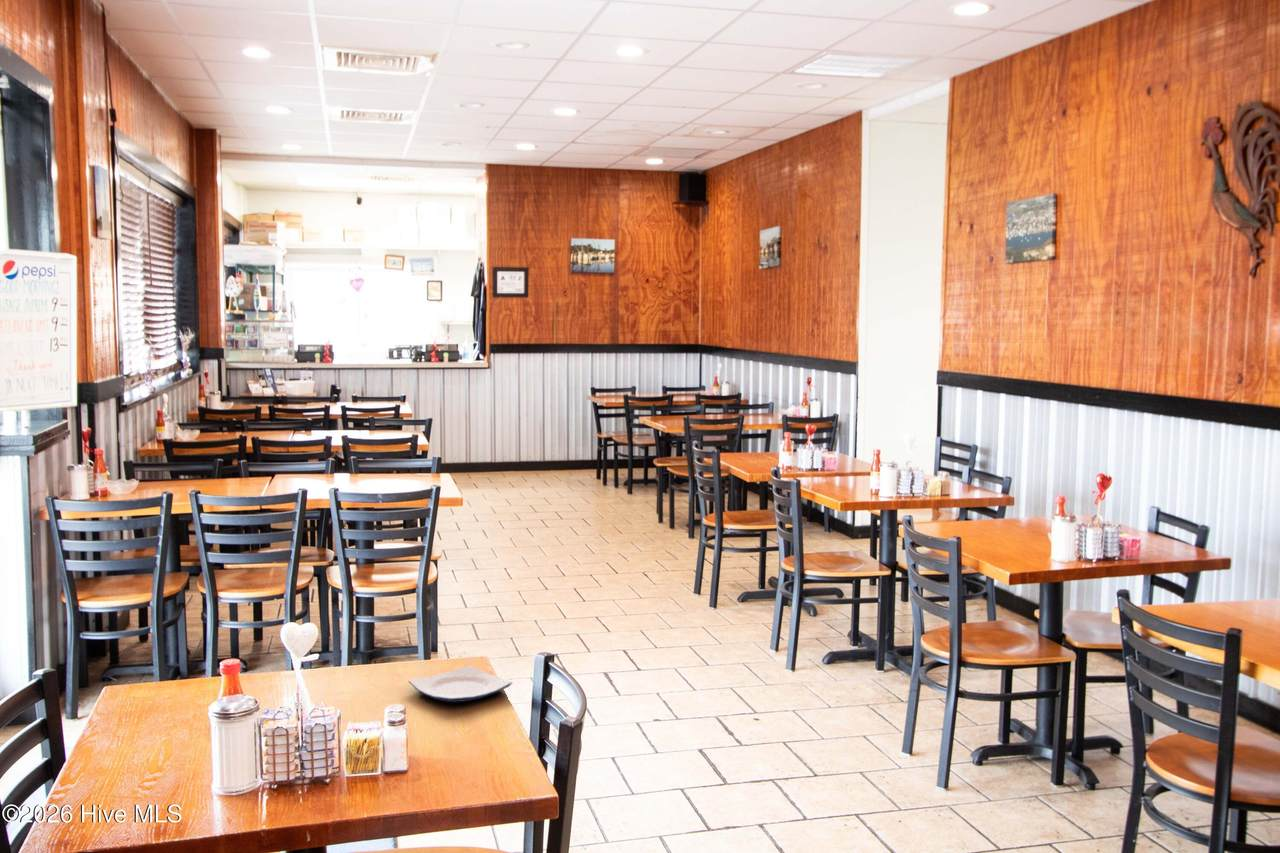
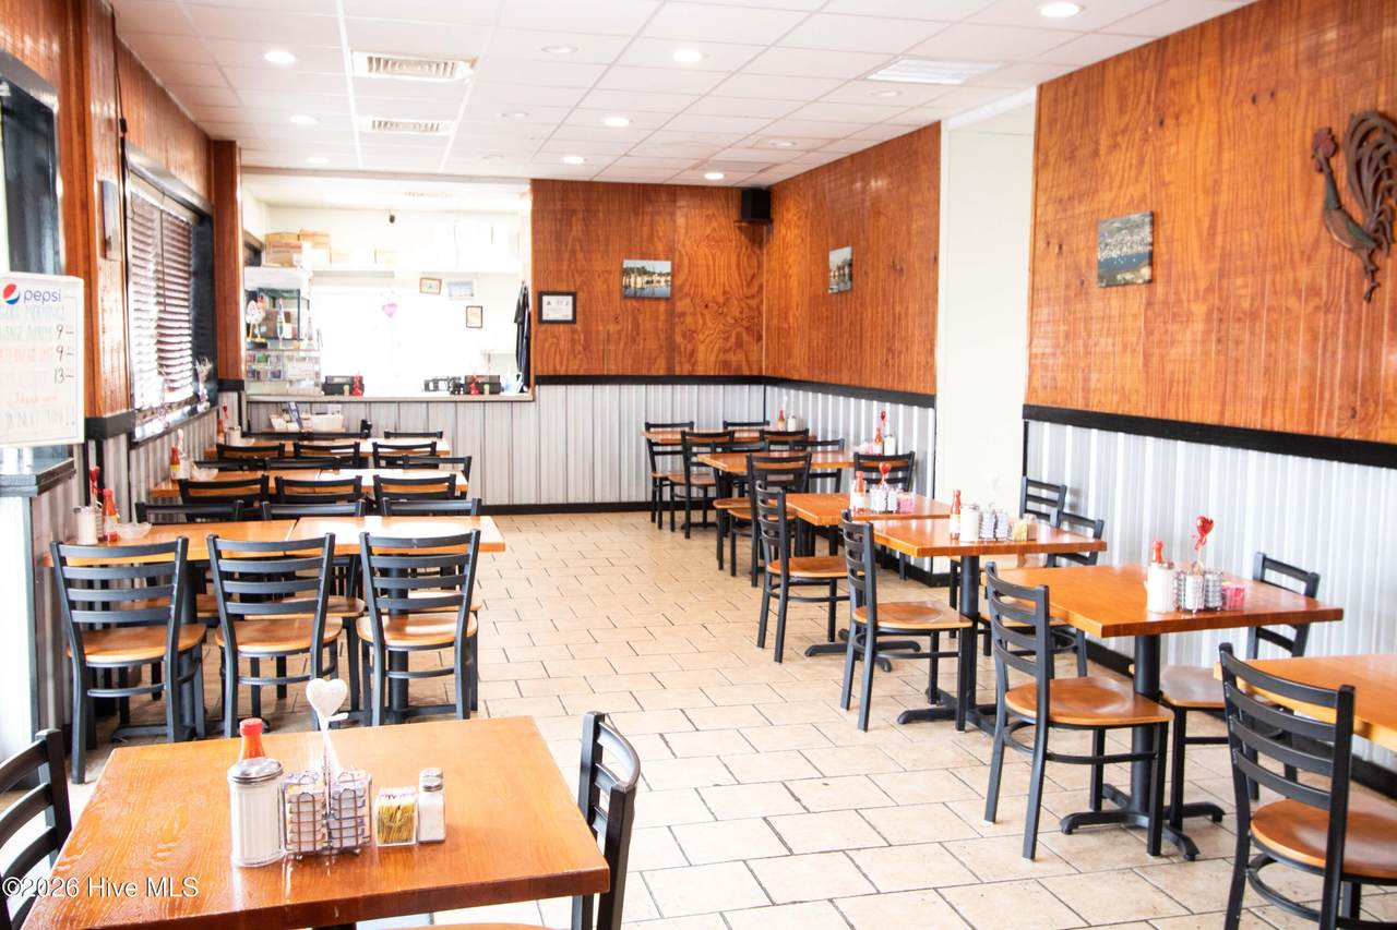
- plate (460, 686)
